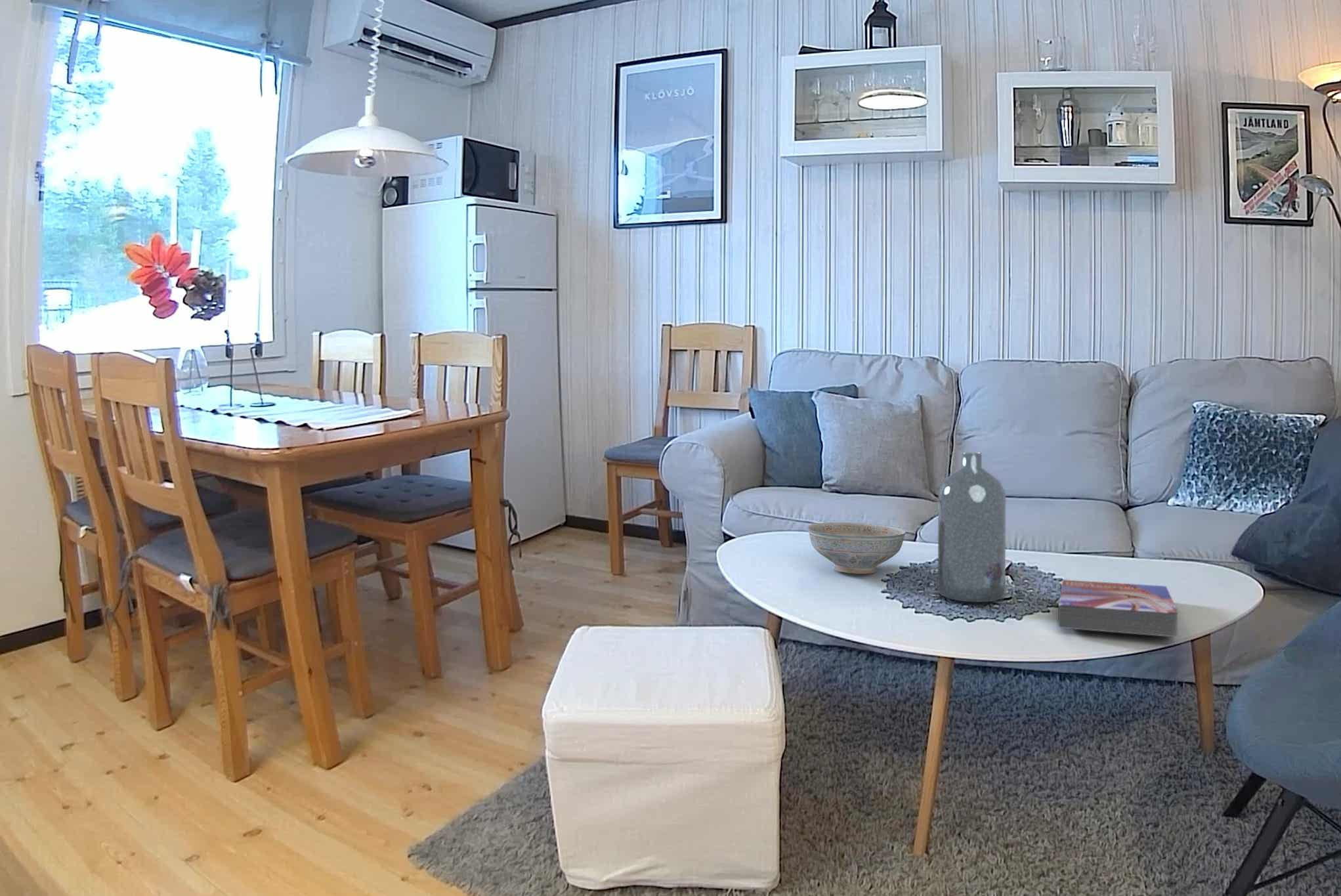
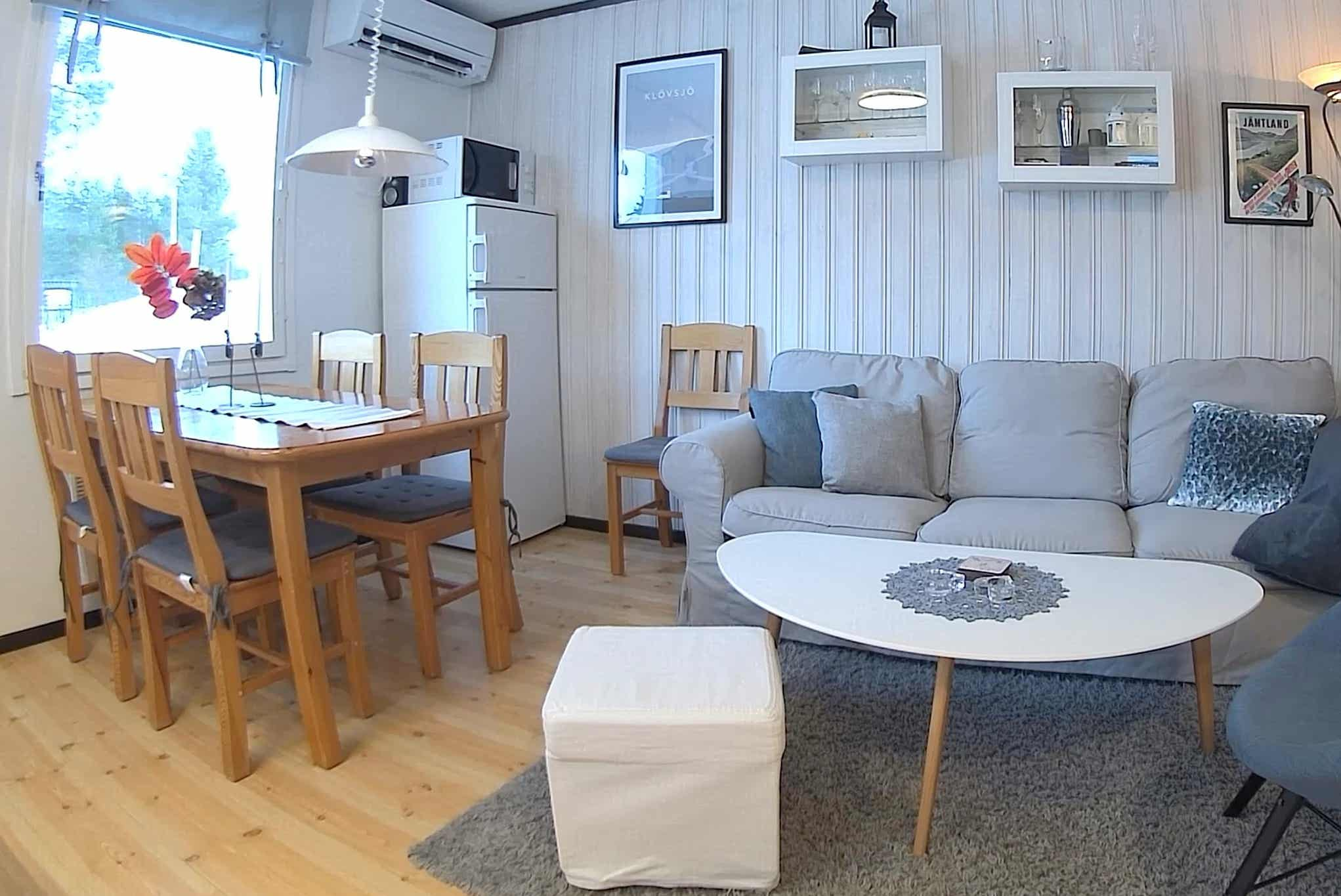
- textbook (1115, 606)
- bottle (971, 524)
- decorative bowl (856, 549)
